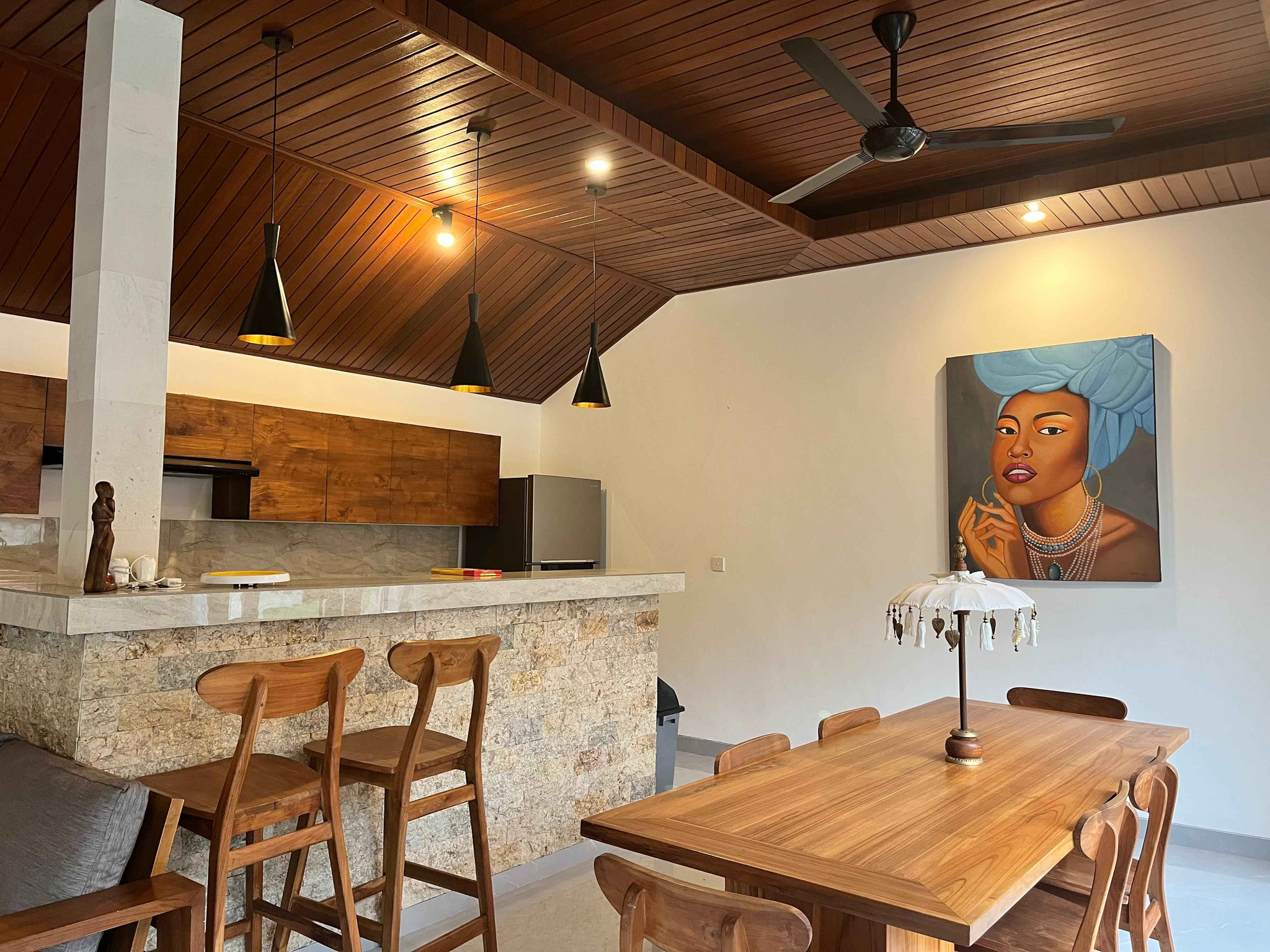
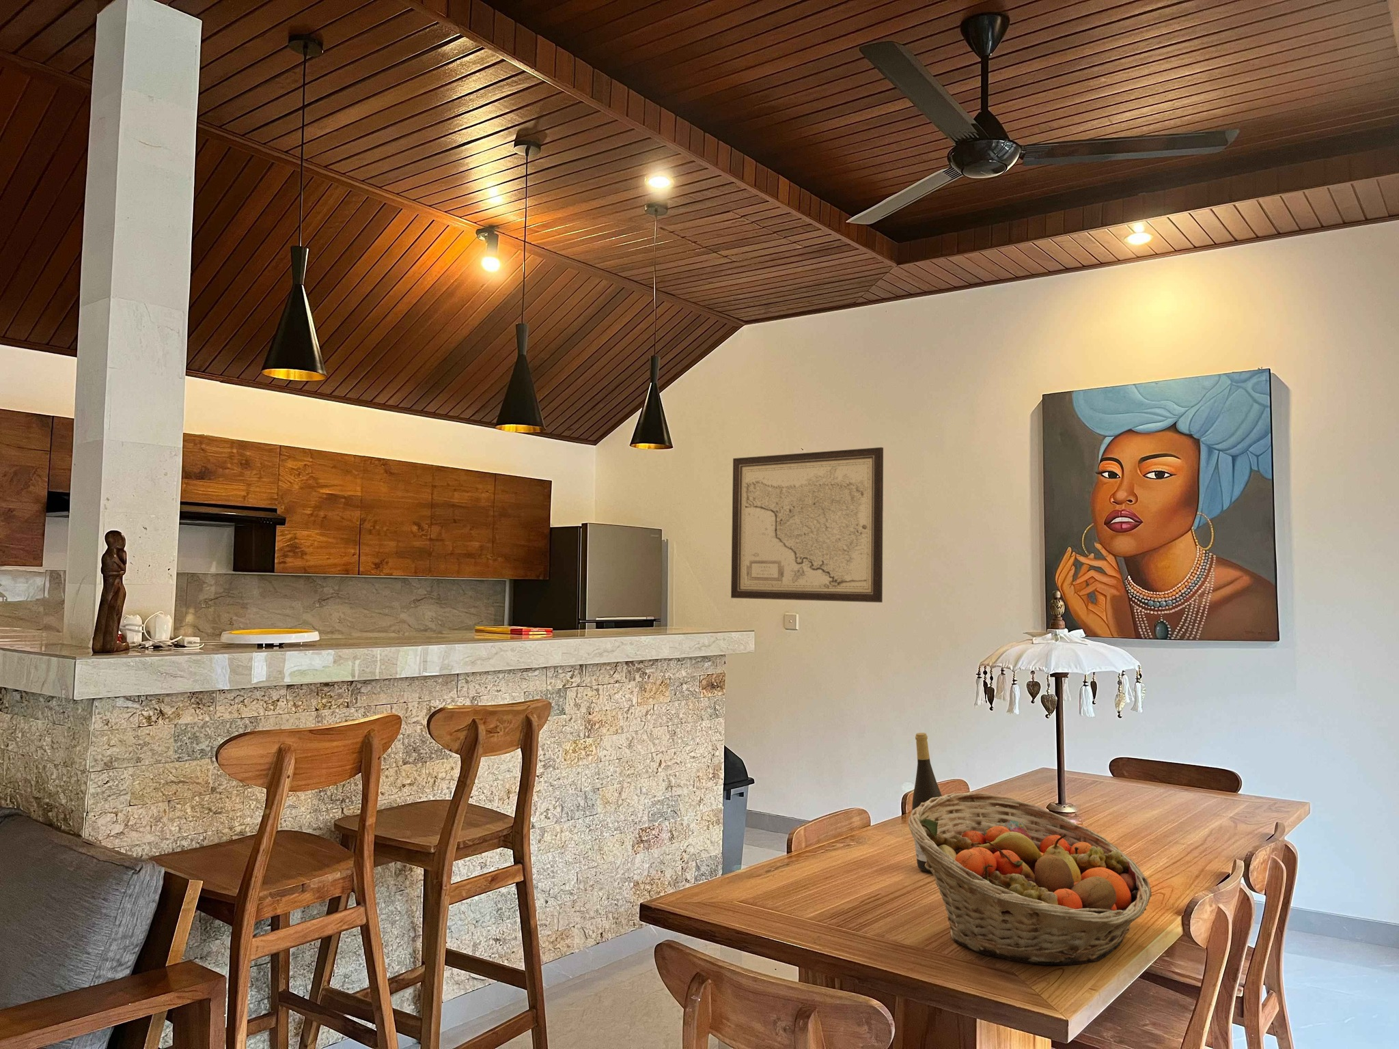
+ wine bottle (929, 799)
+ wall art (803, 526)
+ fruit basket (1027, 872)
